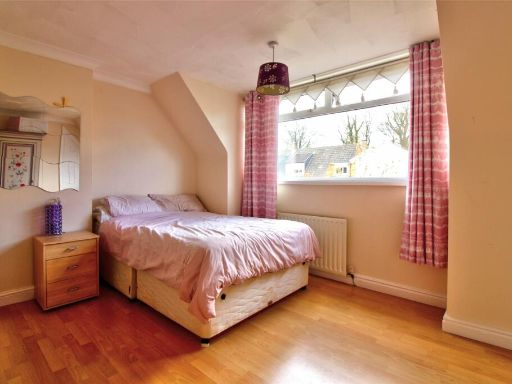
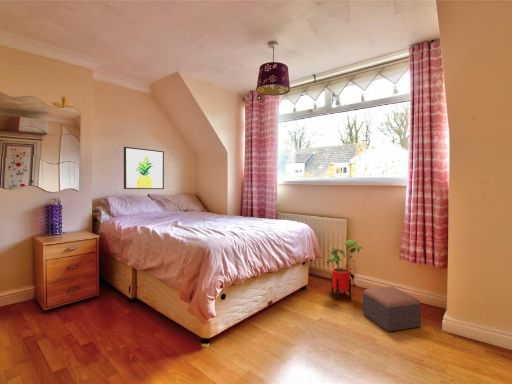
+ footstool (390, 306)
+ house plant (342, 268)
+ wall art (144, 169)
